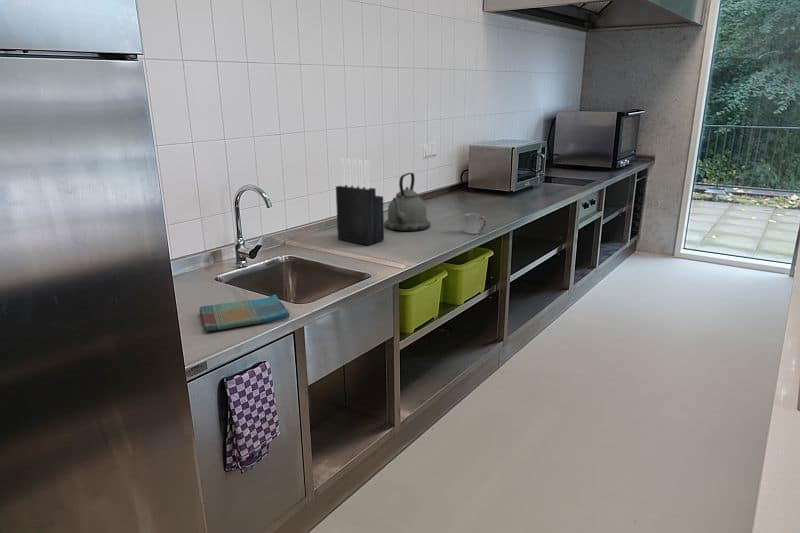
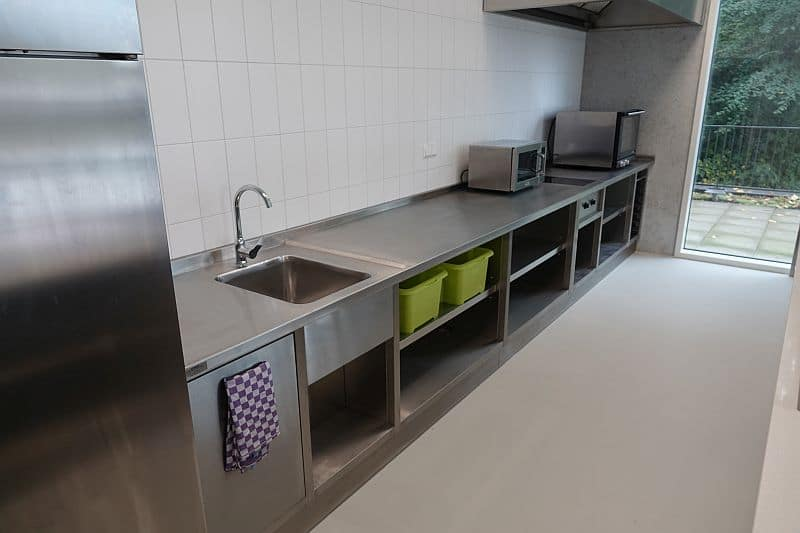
- dish towel (244, 311)
- knife block (361, 199)
- kettle (407, 200)
- cup (475, 223)
